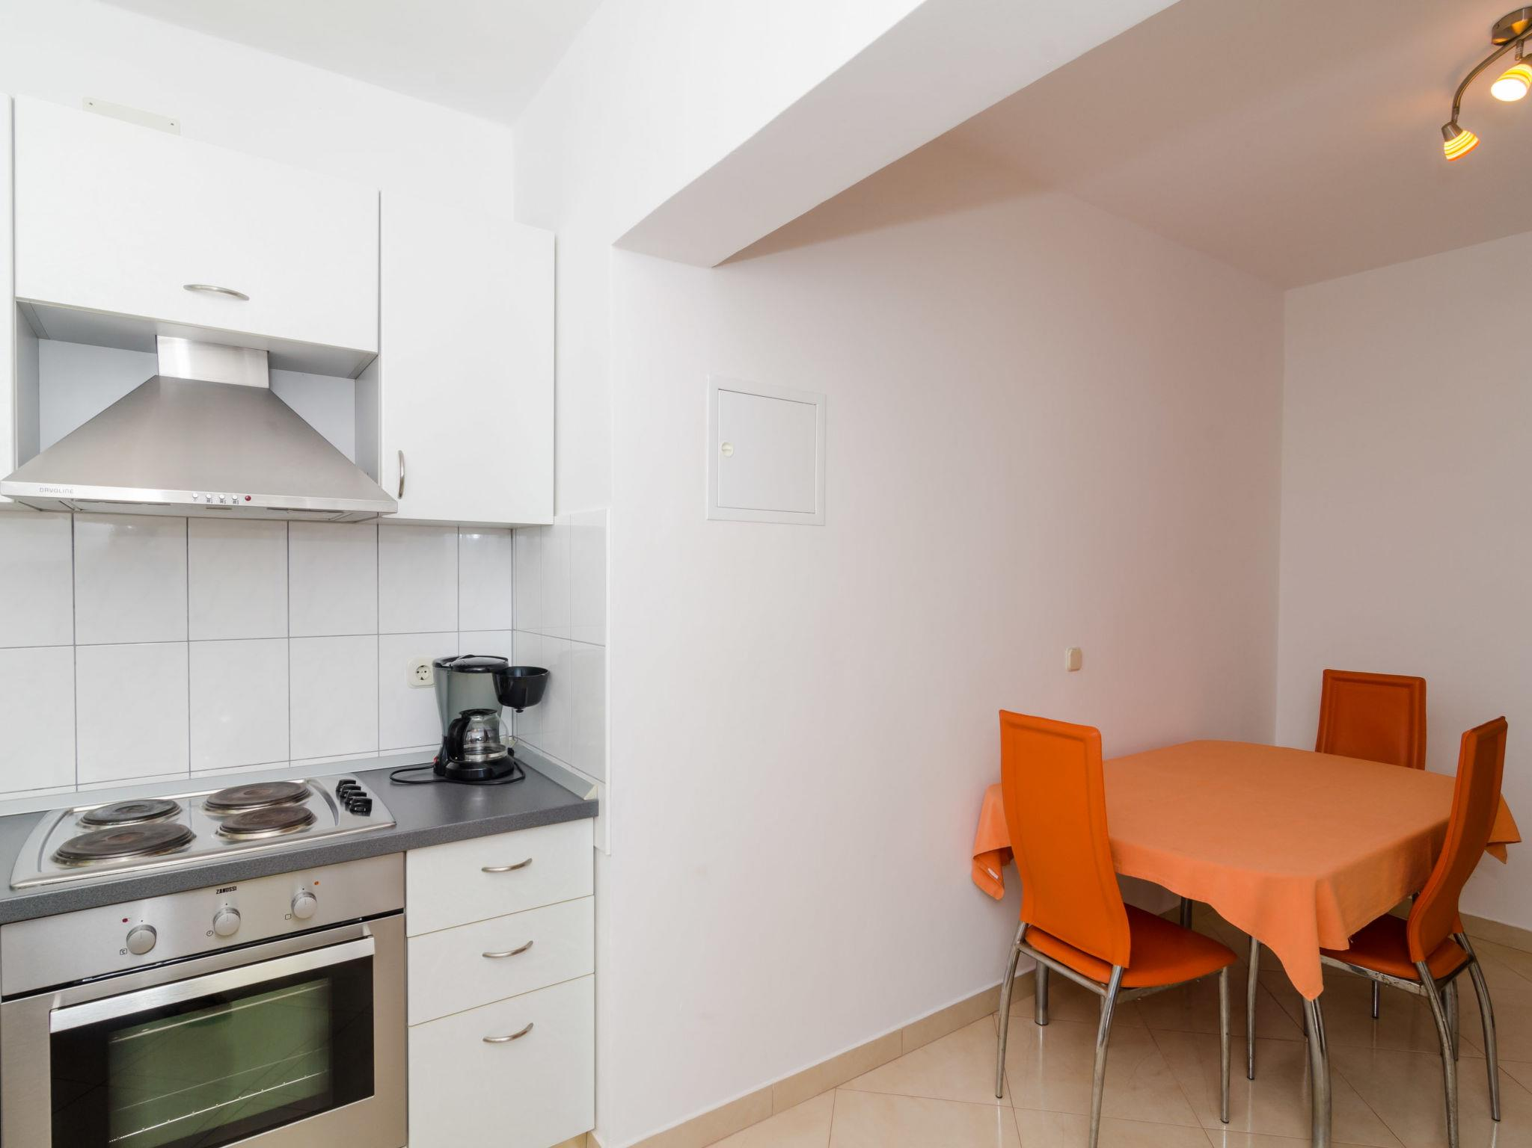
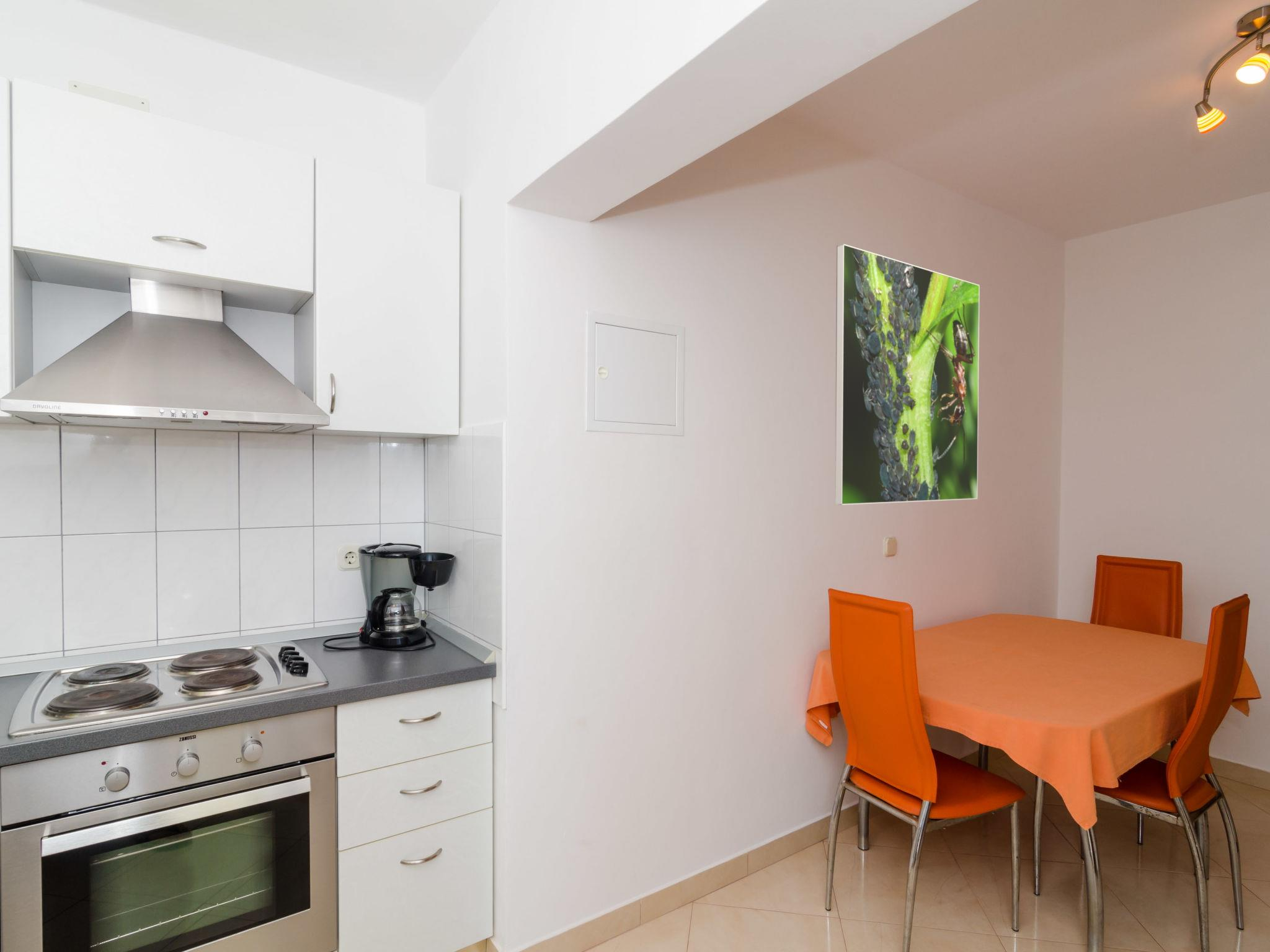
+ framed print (913, 384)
